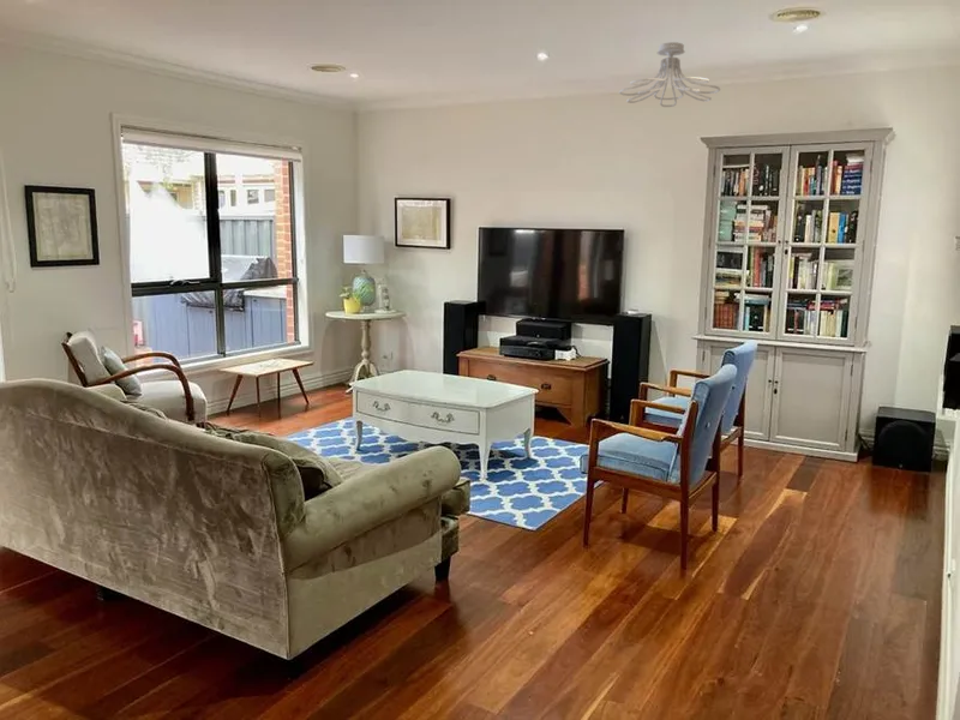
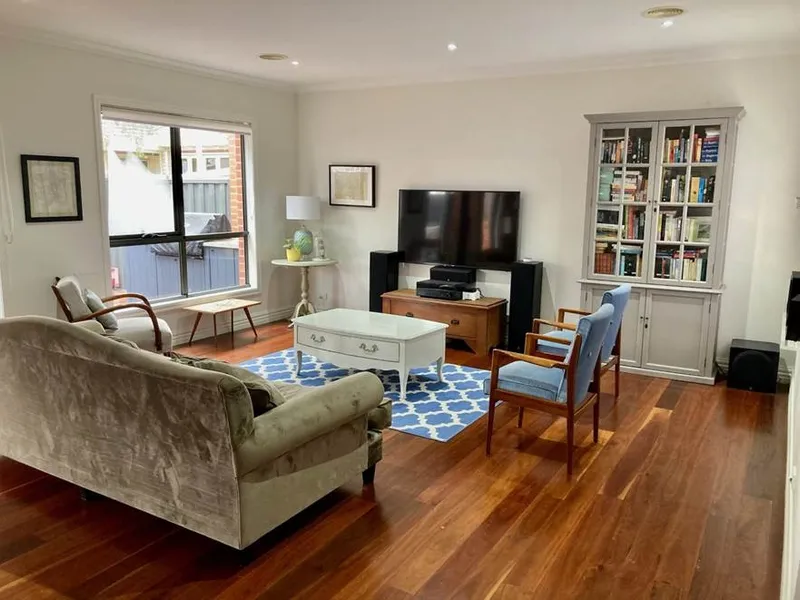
- ceiling light fixture (668, 73)
